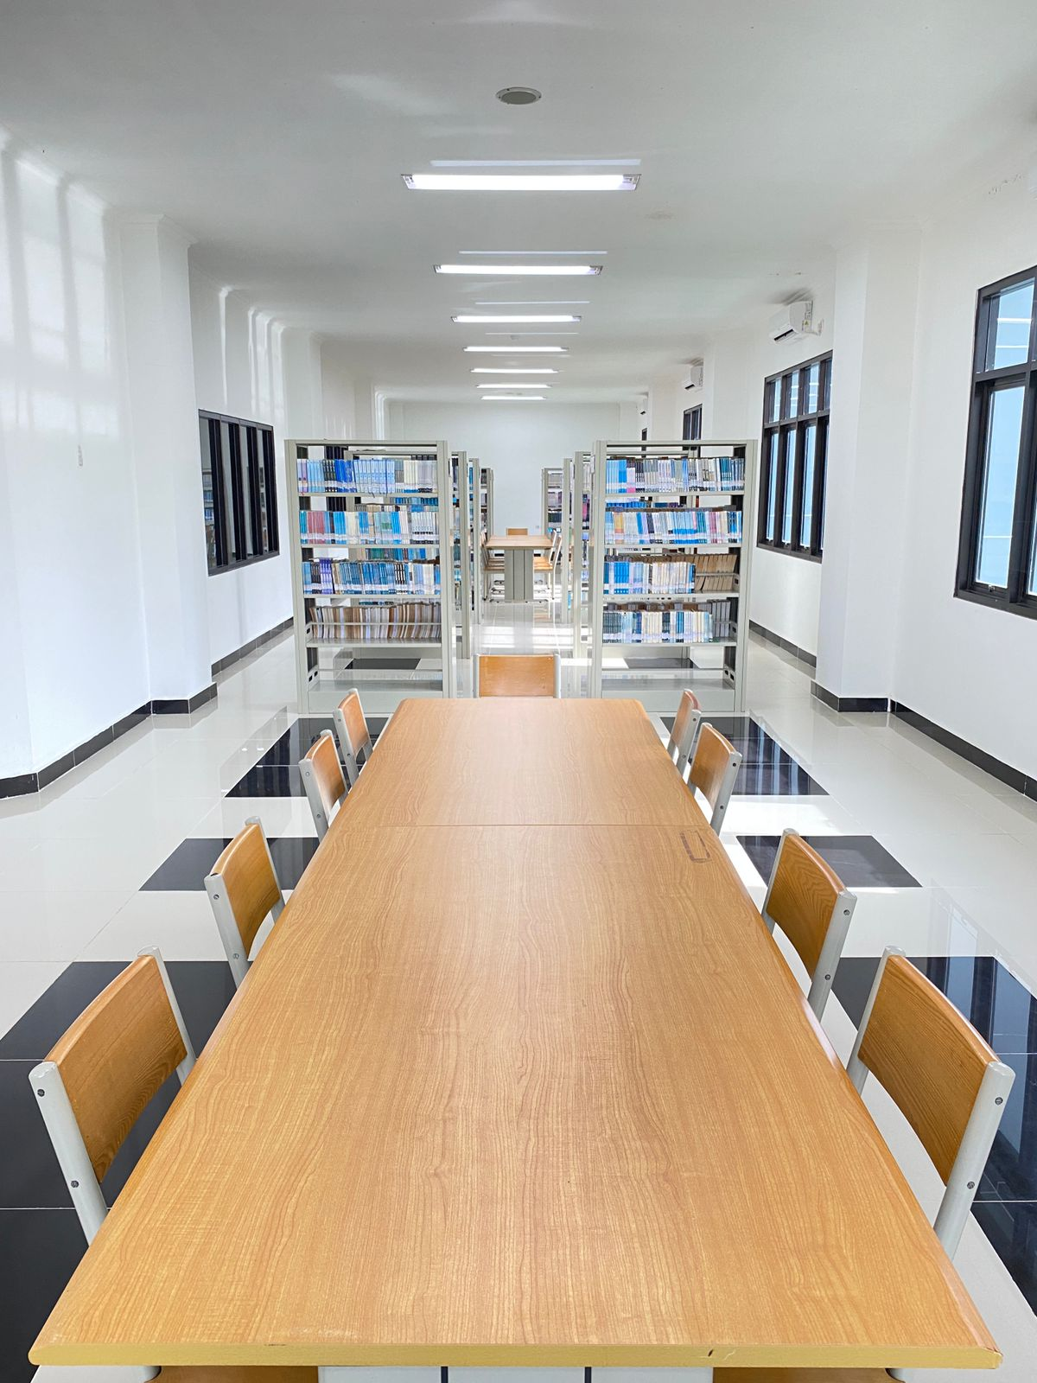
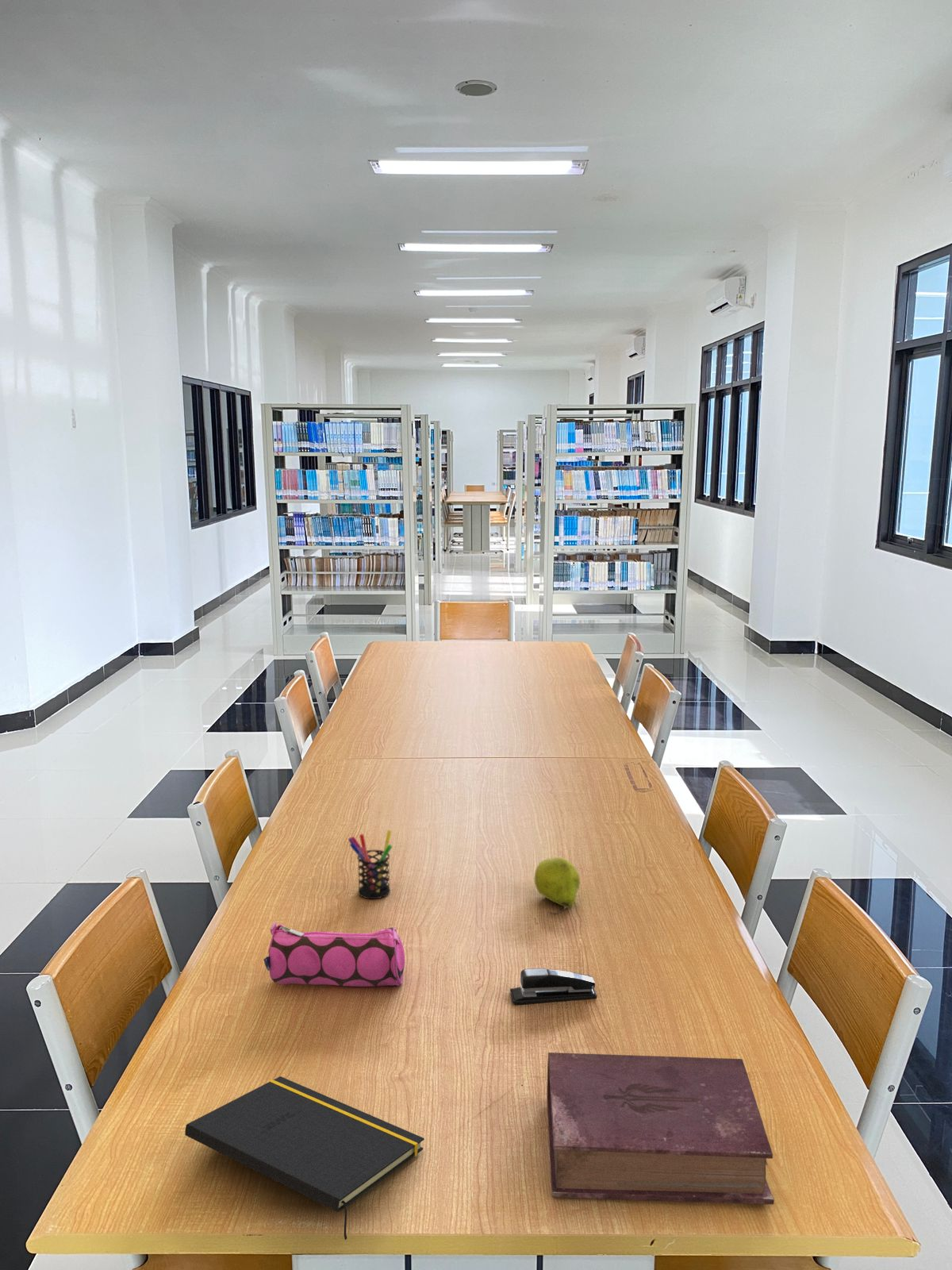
+ stapler (553, 983)
+ pencil case (336, 952)
+ notepad (305, 1137)
+ book (652, 1122)
+ fruit (558, 882)
+ pen holder (374, 862)
